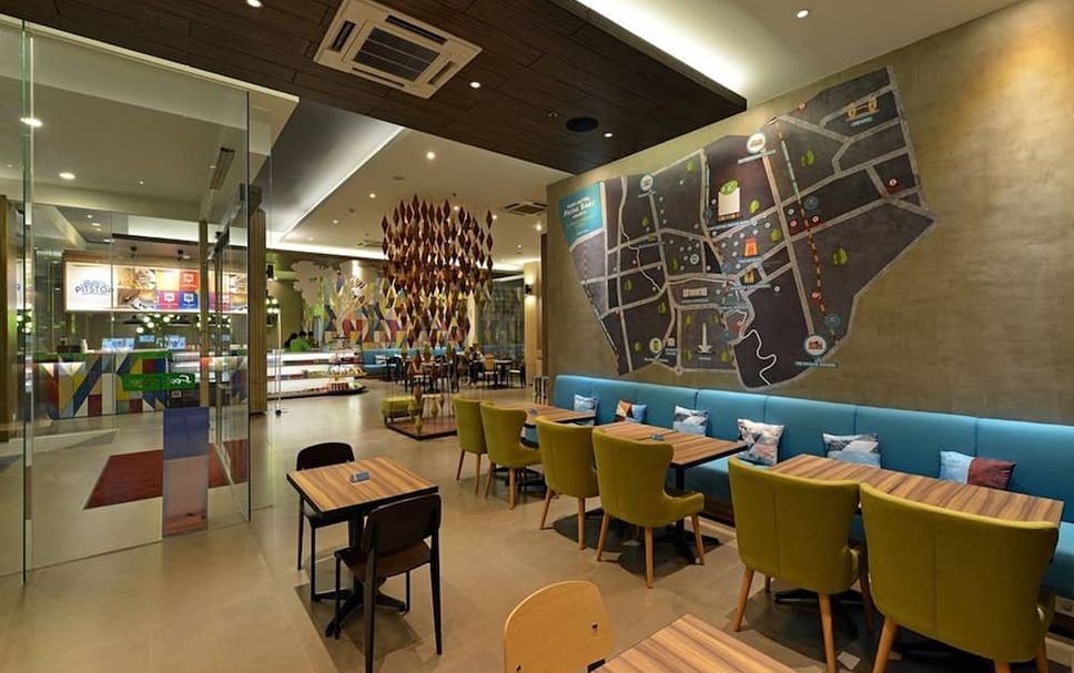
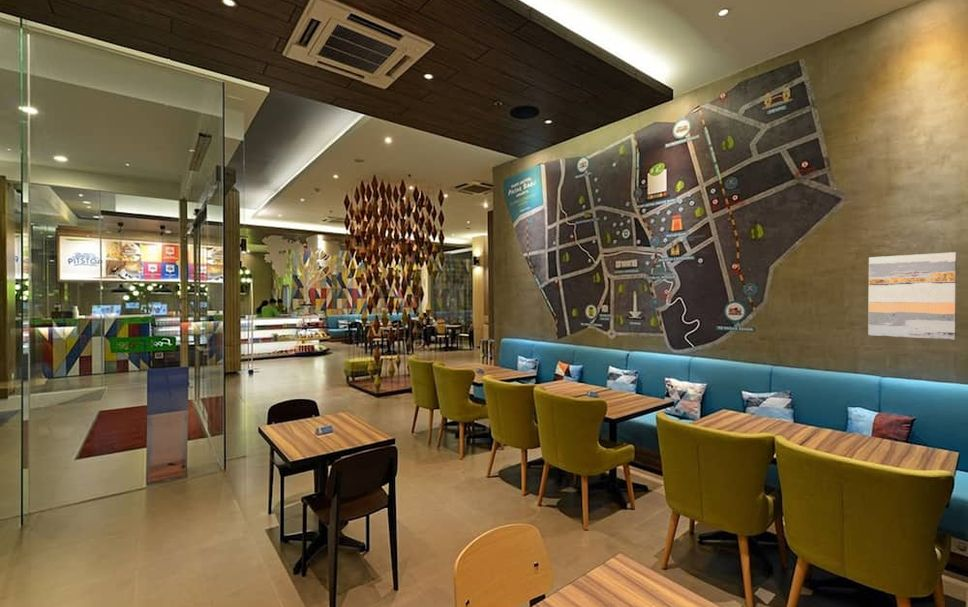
+ wall art (909, 296)
